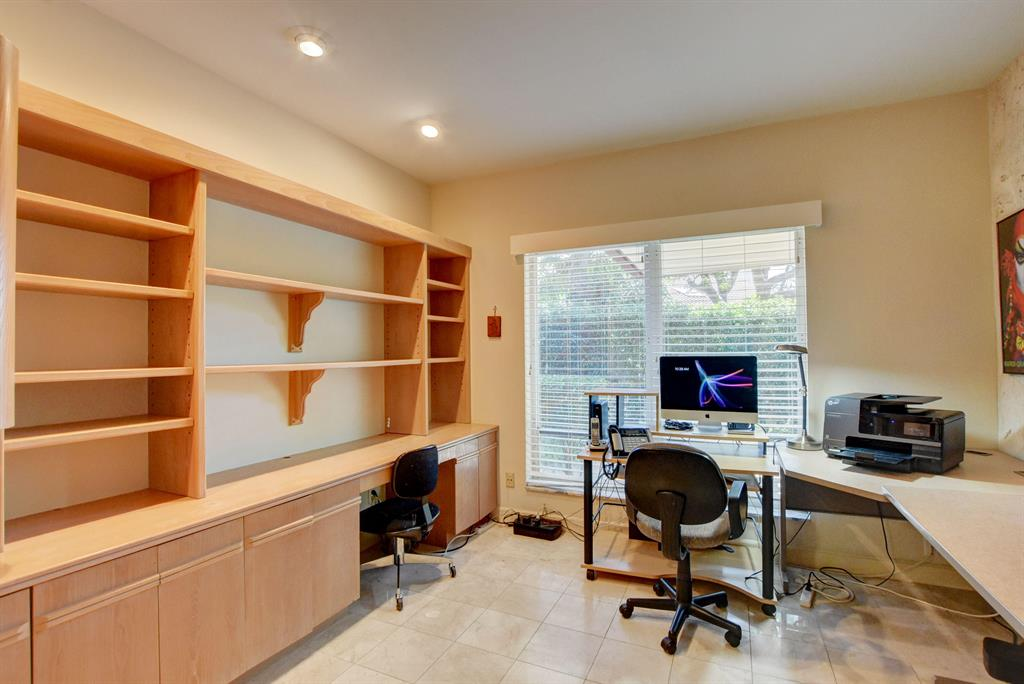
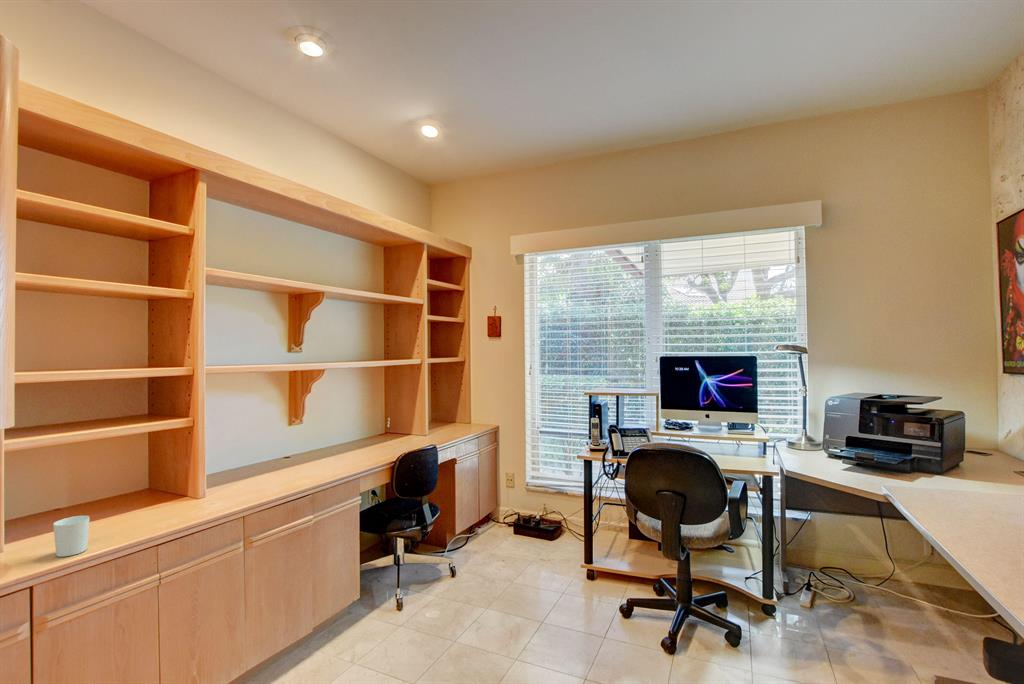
+ cup (71, 536)
